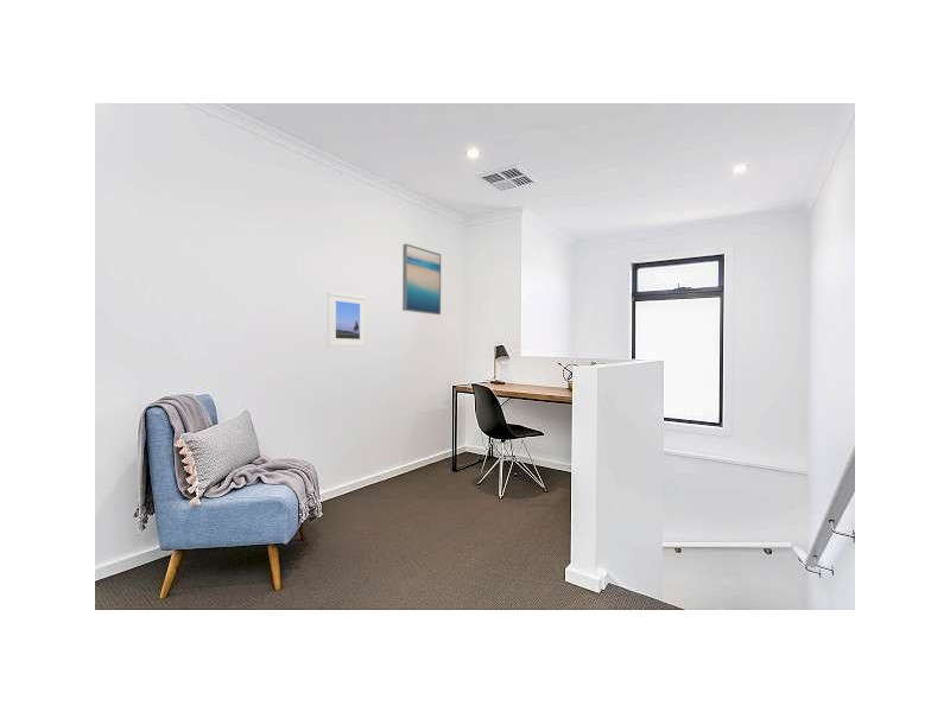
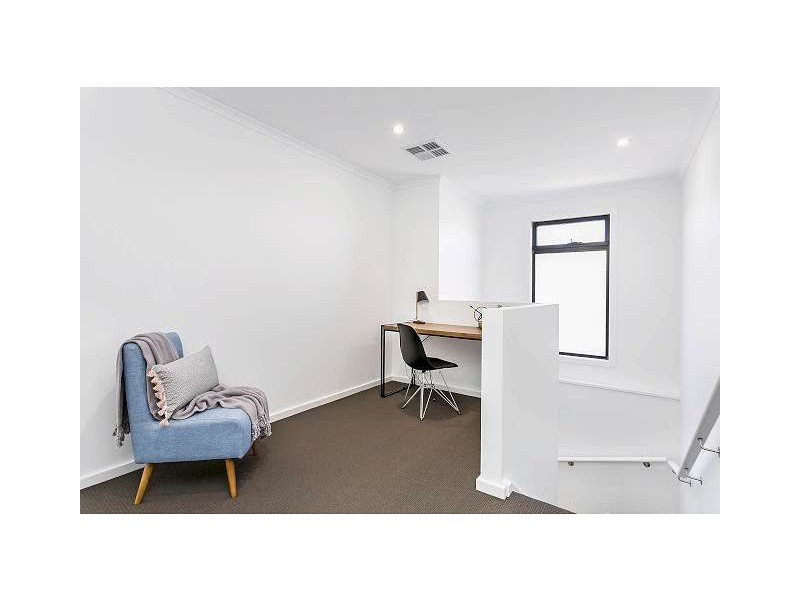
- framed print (347, 320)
- wall art (423, 280)
